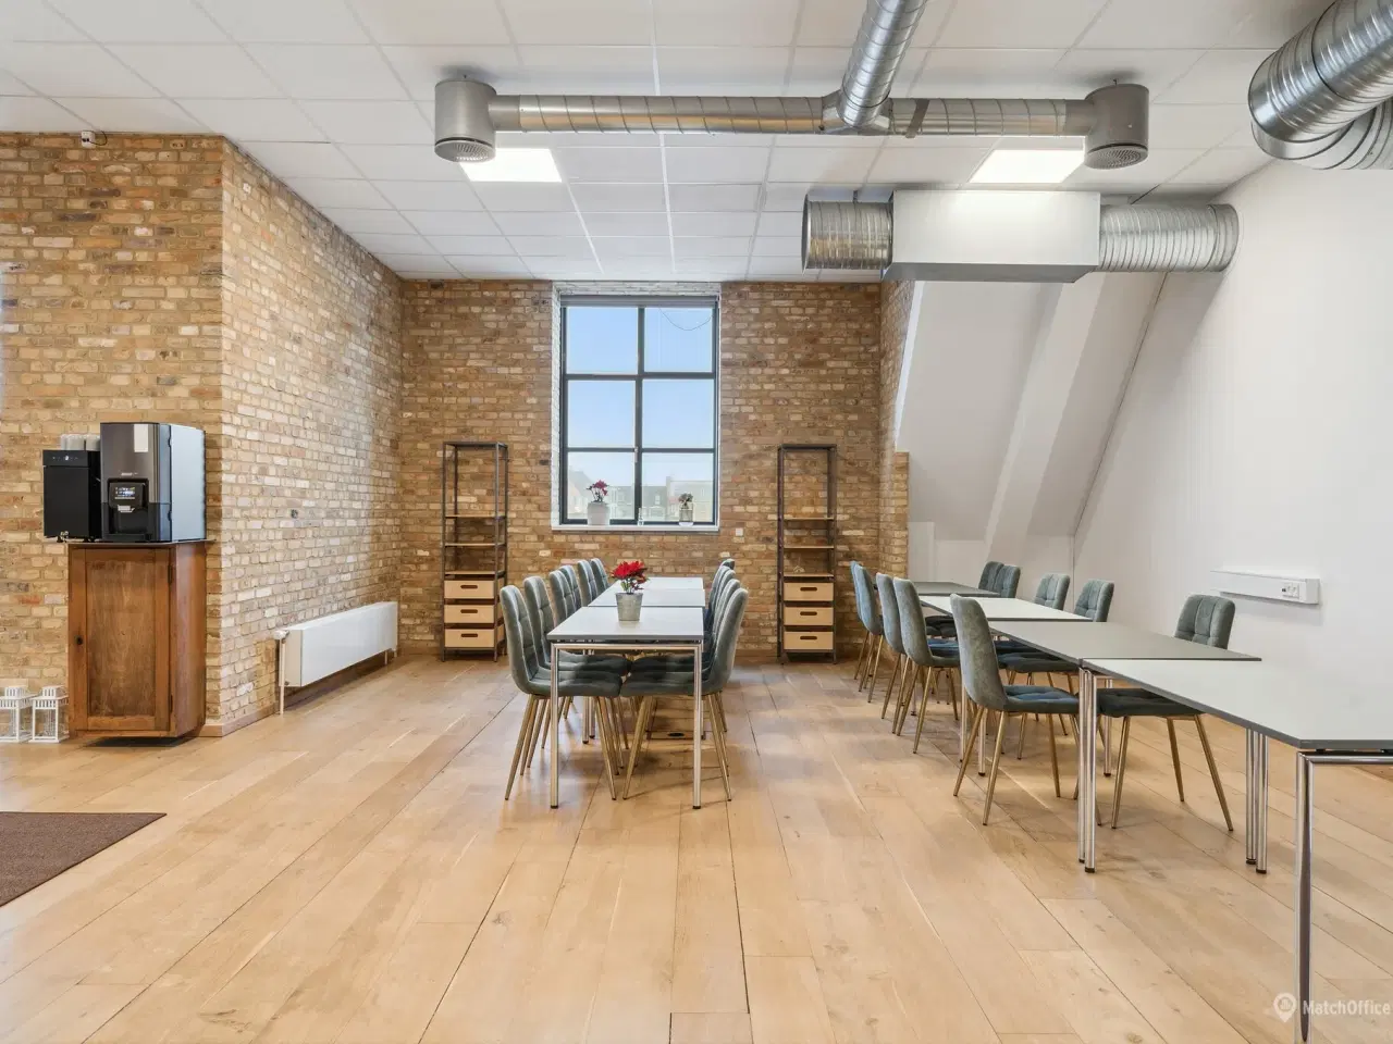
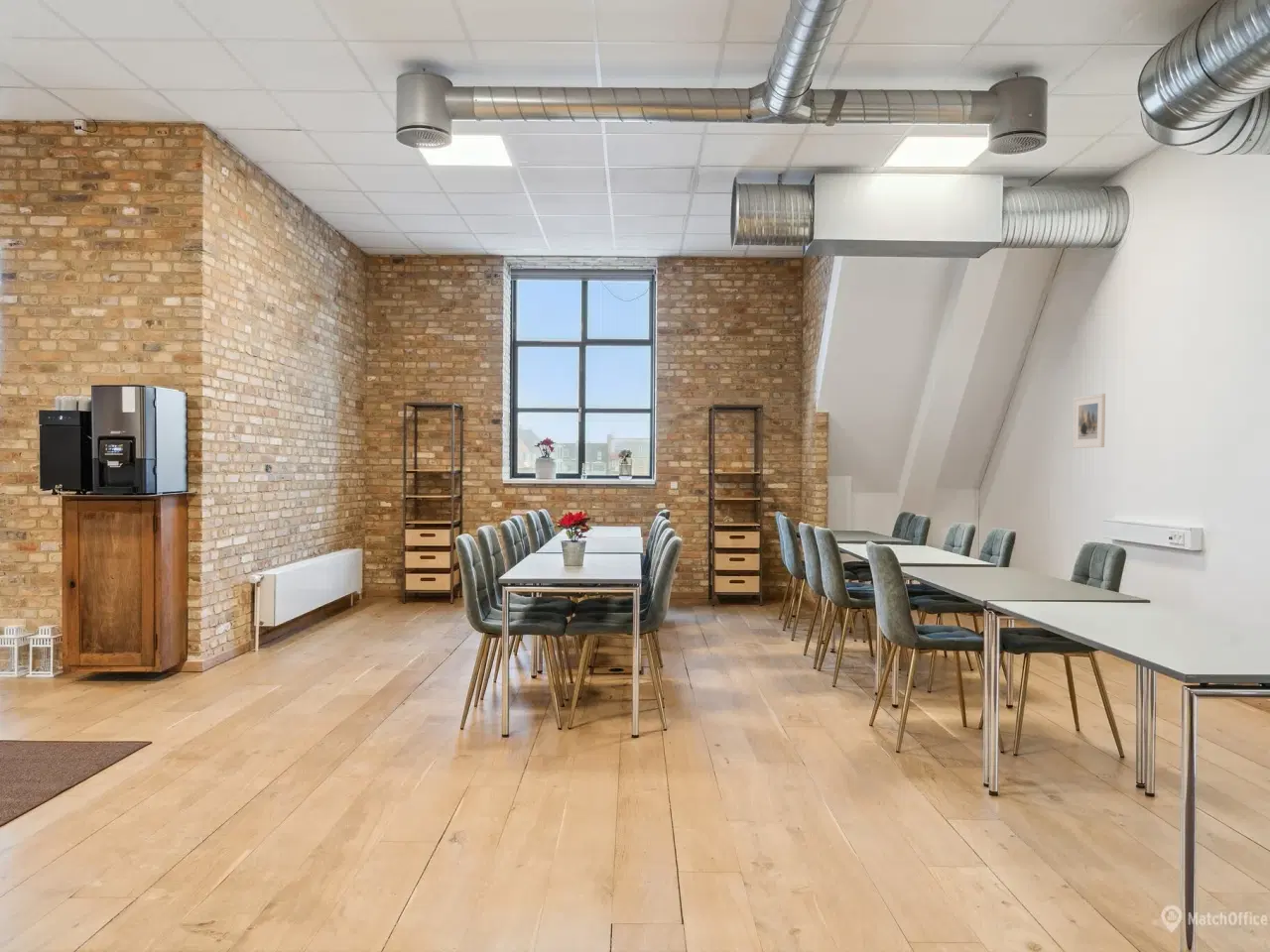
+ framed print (1088, 421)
